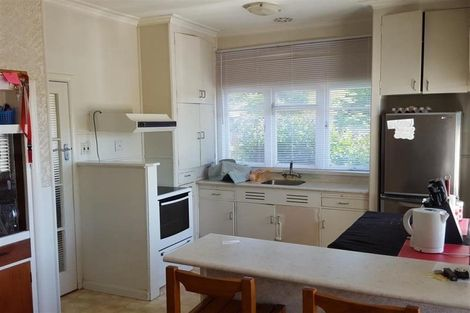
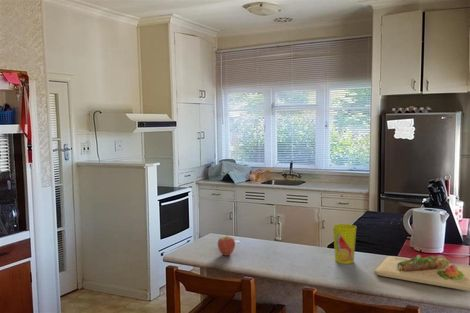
+ fruit (226, 244)
+ cutting board (427, 265)
+ cup (344, 243)
